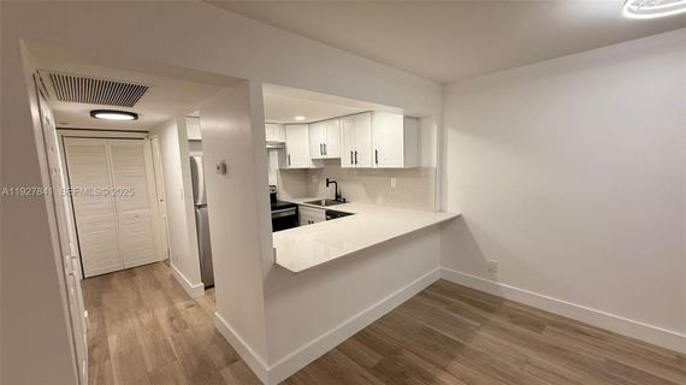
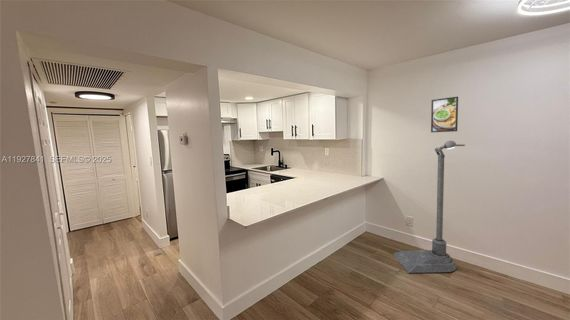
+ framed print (444, 115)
+ street lamp (437, 203)
